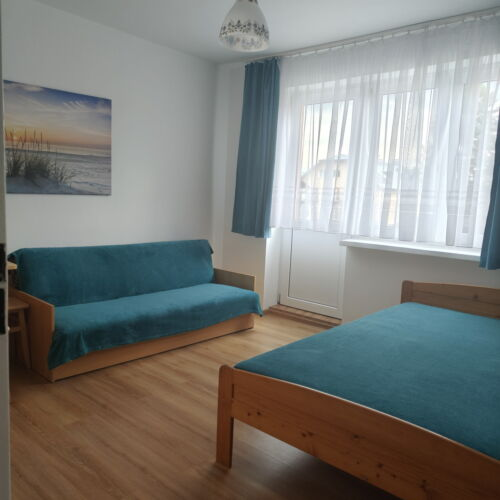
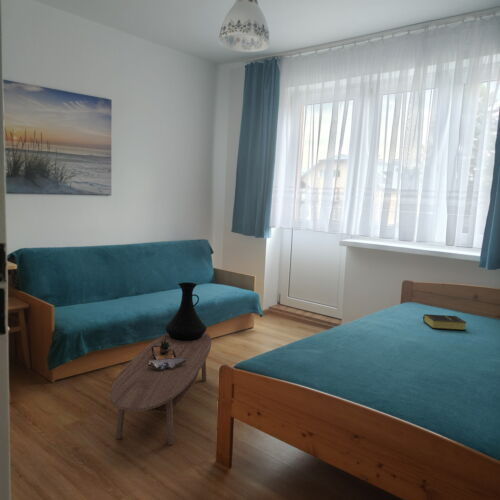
+ coffee table (168, 382)
+ decorative bowl (163, 351)
+ book (442, 321)
+ vase (186, 310)
